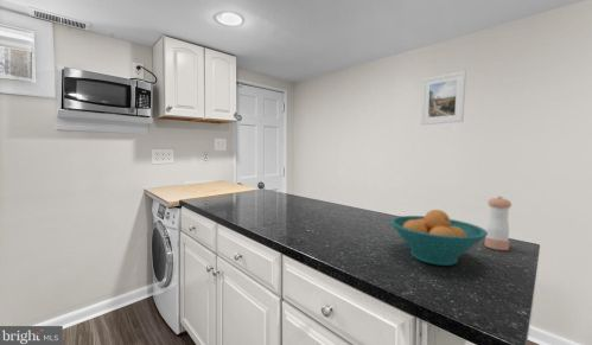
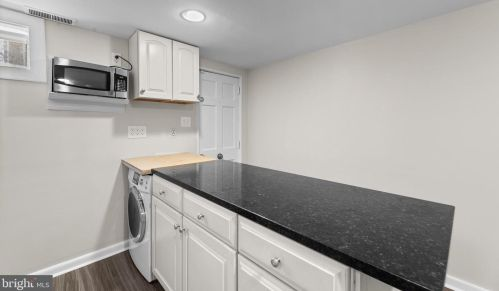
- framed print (441, 98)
- pepper shaker (497, 222)
- fruit bowl (434, 234)
